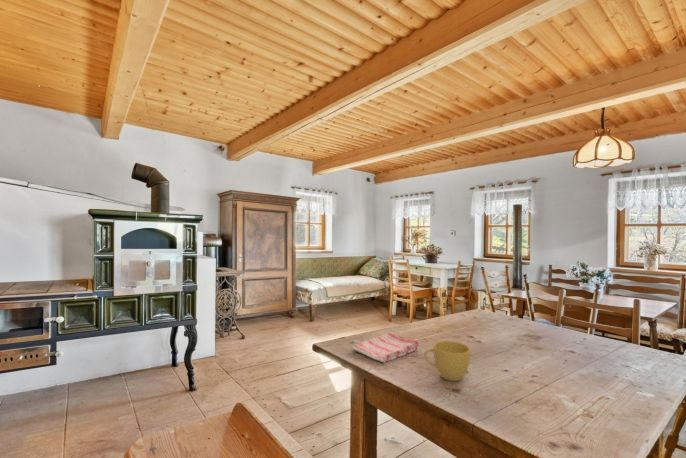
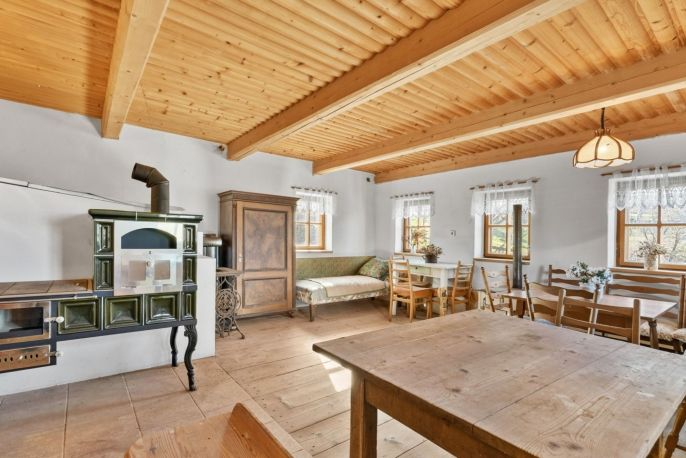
- cup (446, 361)
- dish towel (385, 345)
